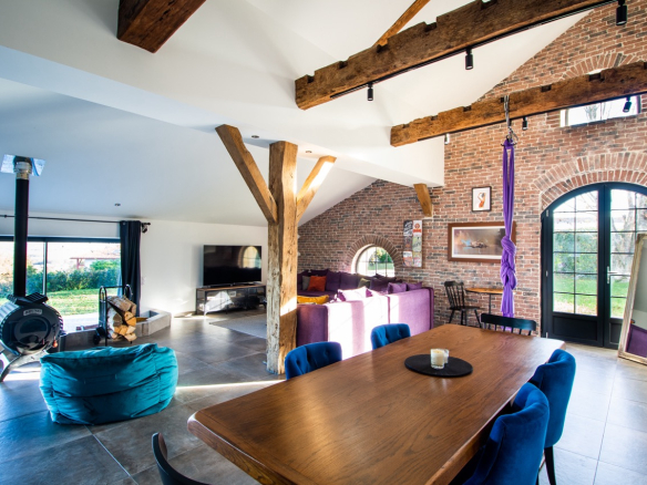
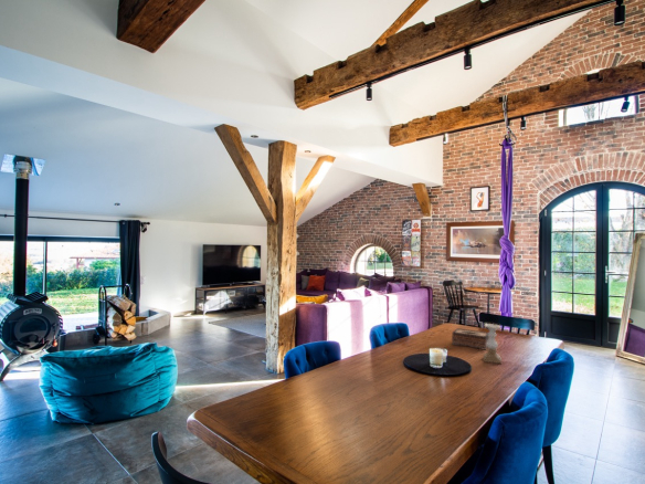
+ tissue box (470, 338)
+ candle holder (491, 343)
